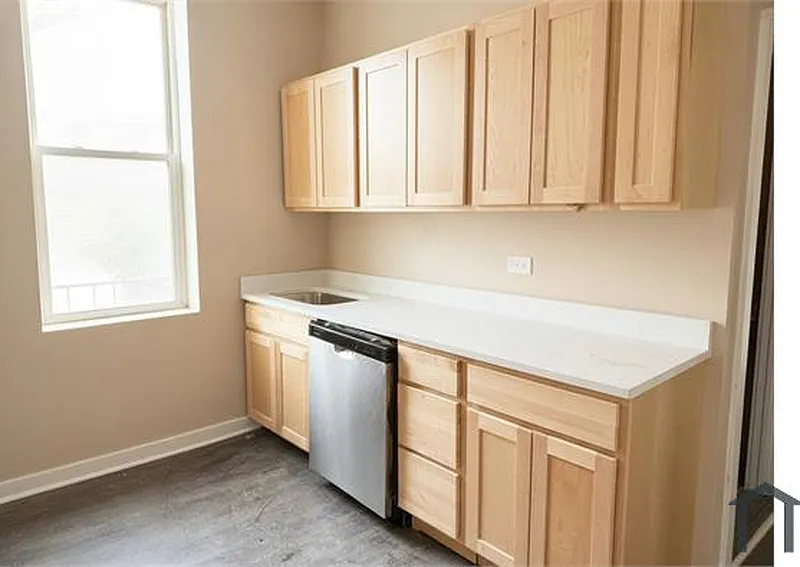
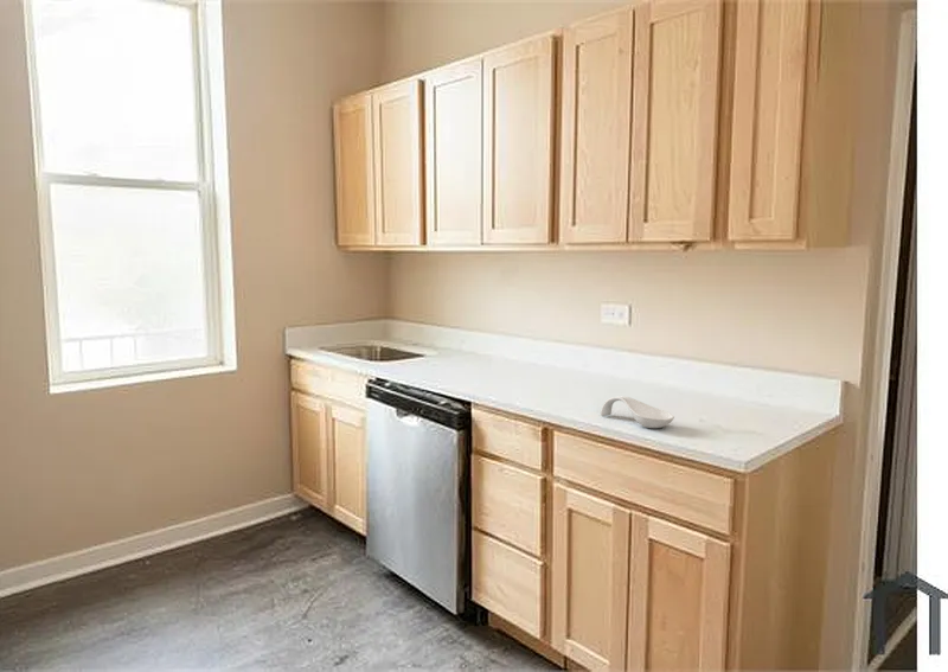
+ spoon rest (635, 410)
